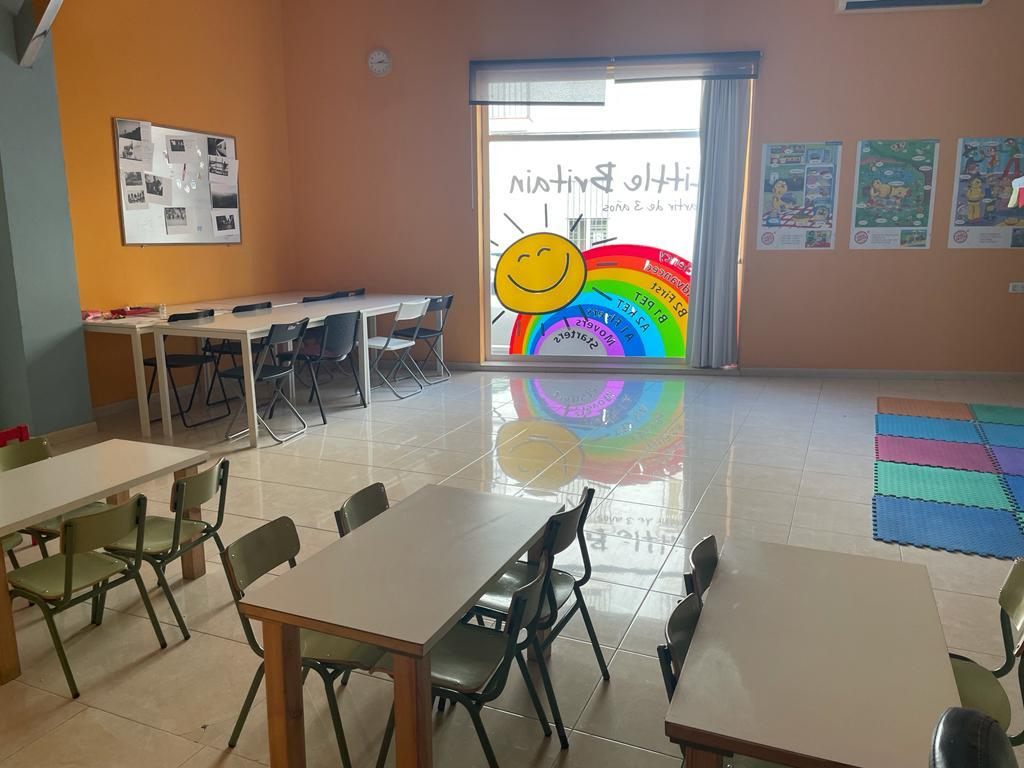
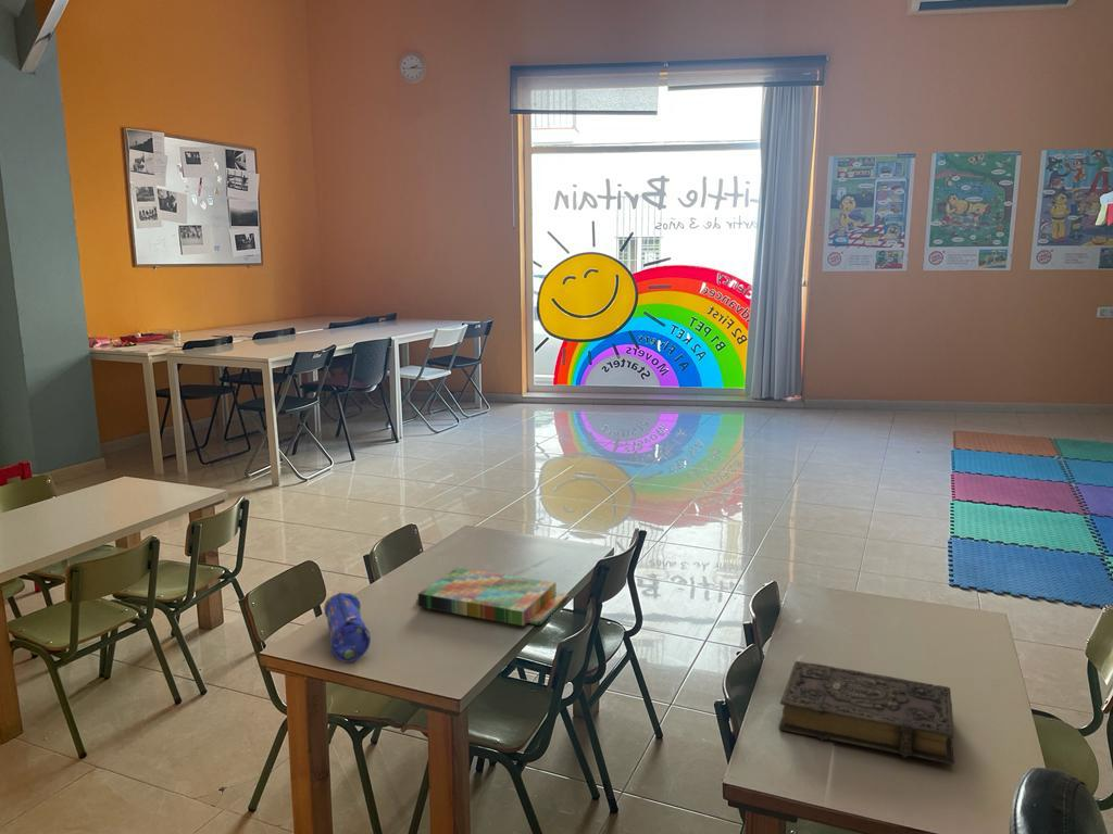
+ book (866, 707)
+ board game (489, 594)
+ pencil case (346, 623)
